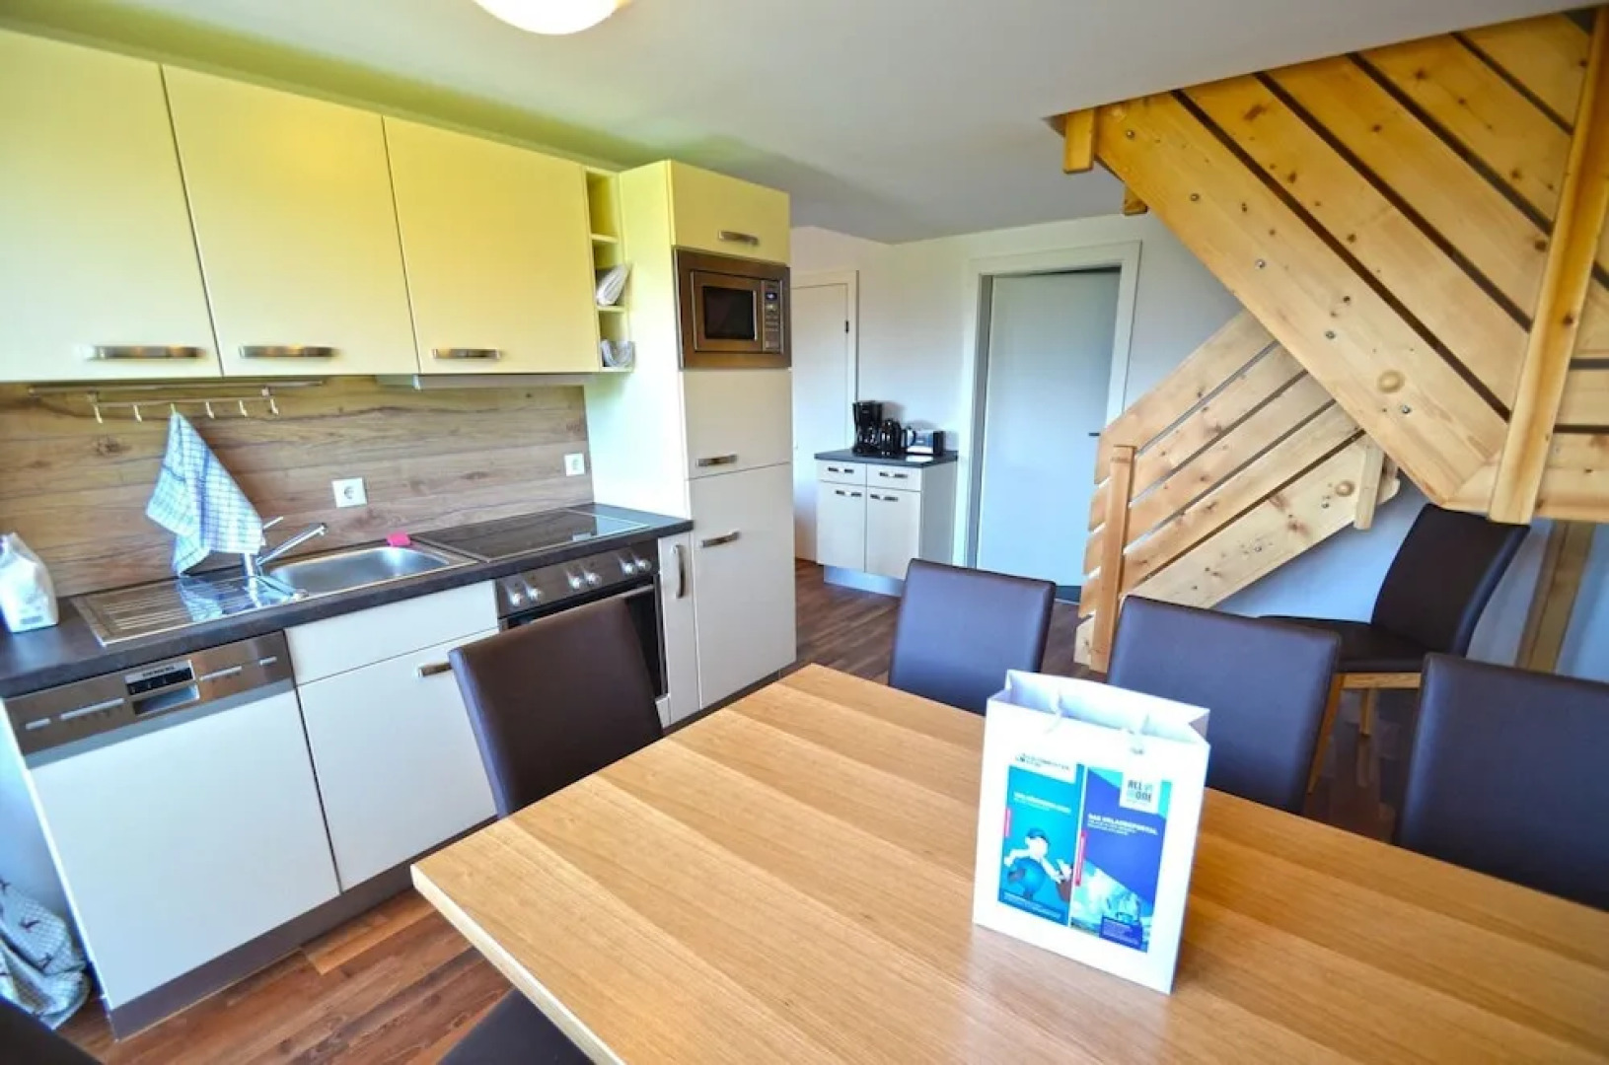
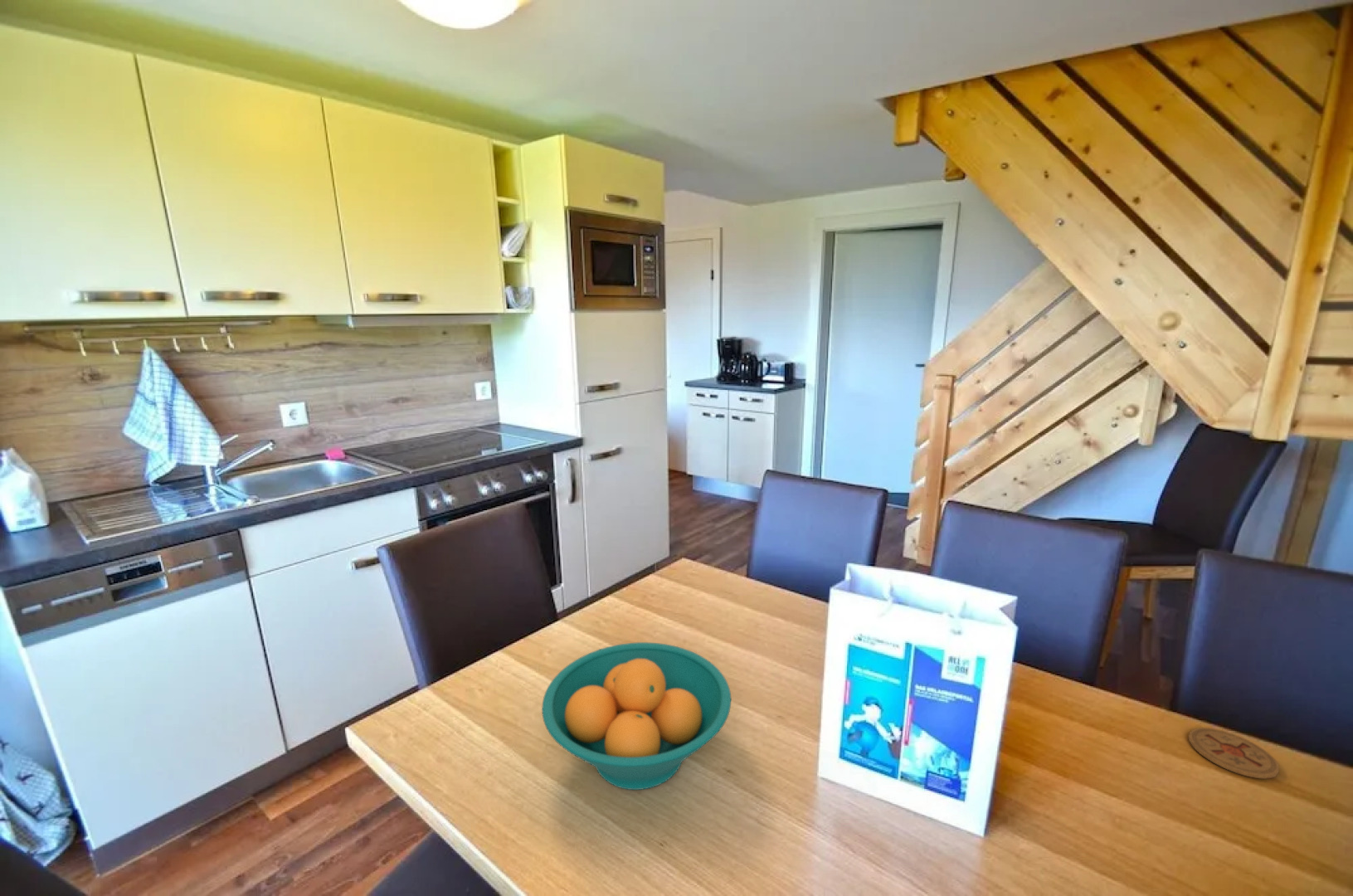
+ fruit bowl (638, 710)
+ coaster (1232, 752)
